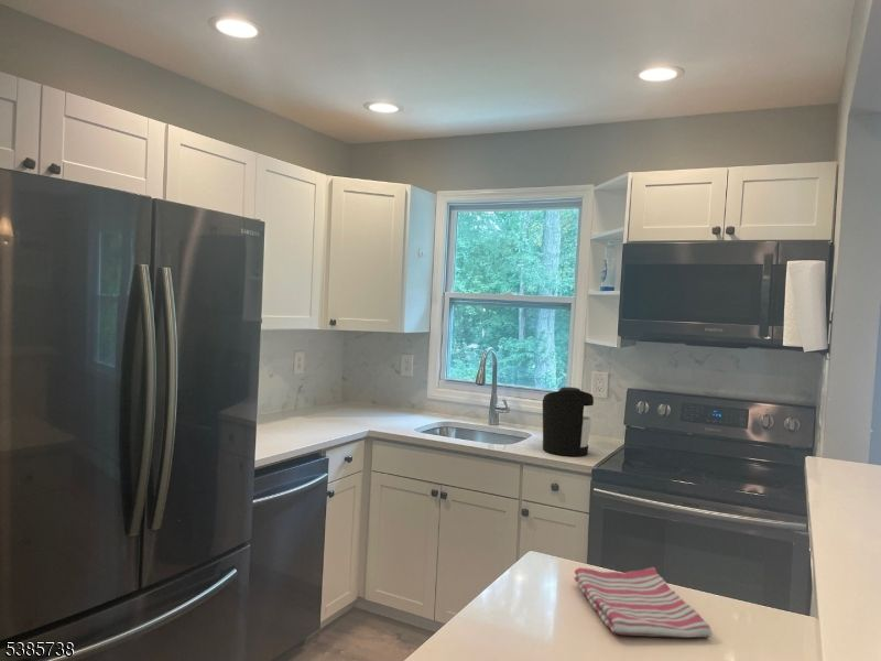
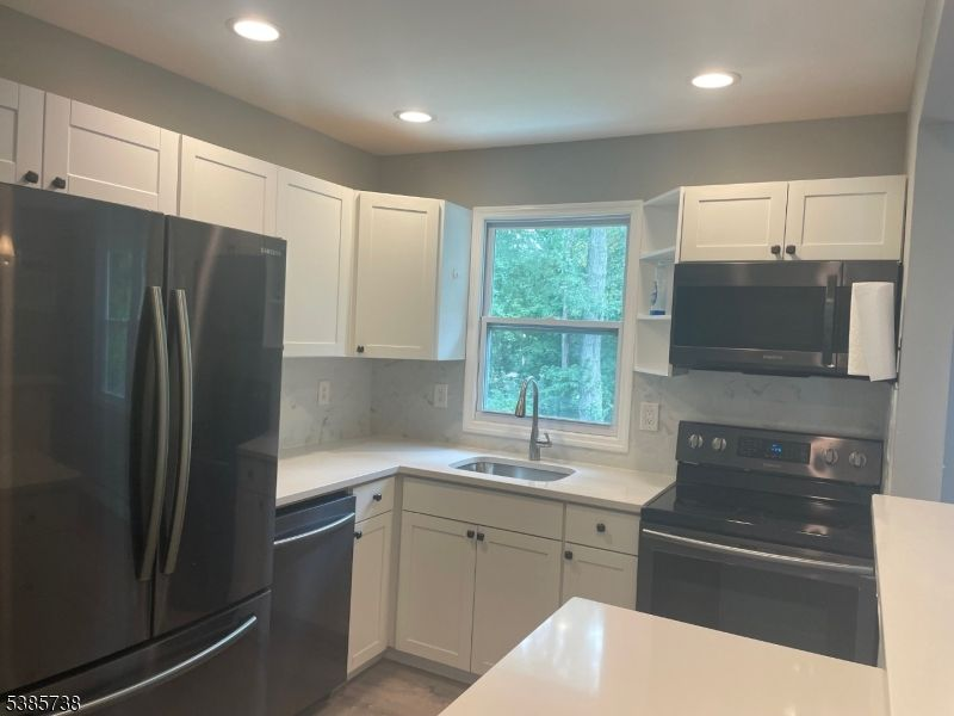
- coffee maker (566, 418)
- dish towel (637, 598)
